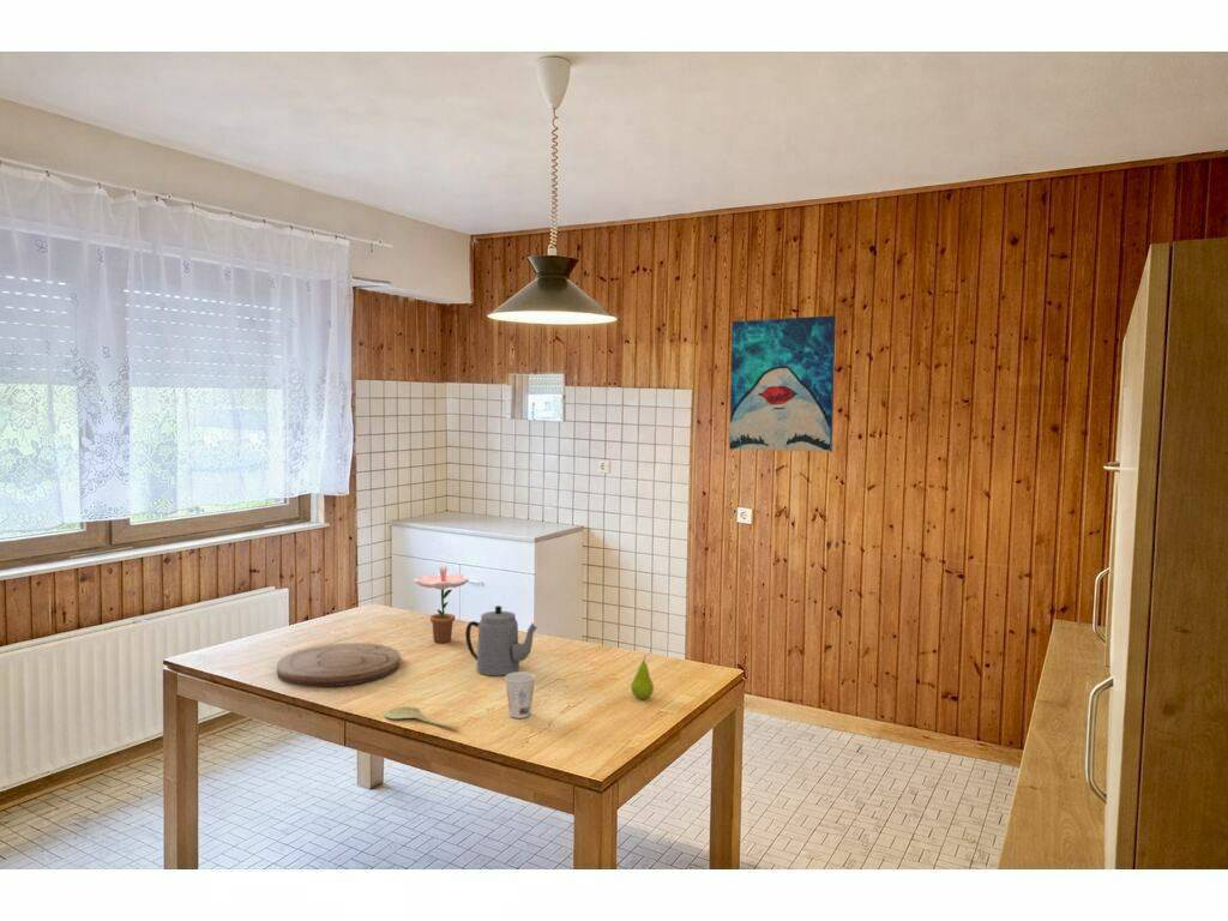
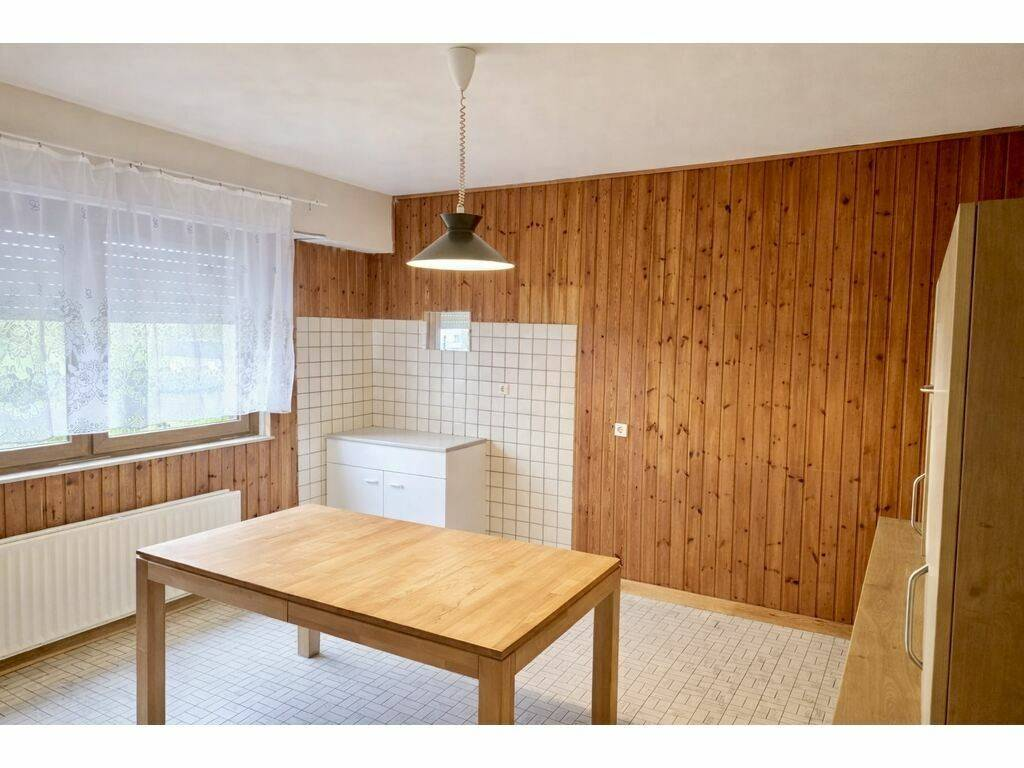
- cutting board (339, 662)
- flower (441, 592)
- spoon (422, 717)
- wall art (781, 384)
- fruit (642, 676)
- cup (519, 694)
- teapot (500, 638)
